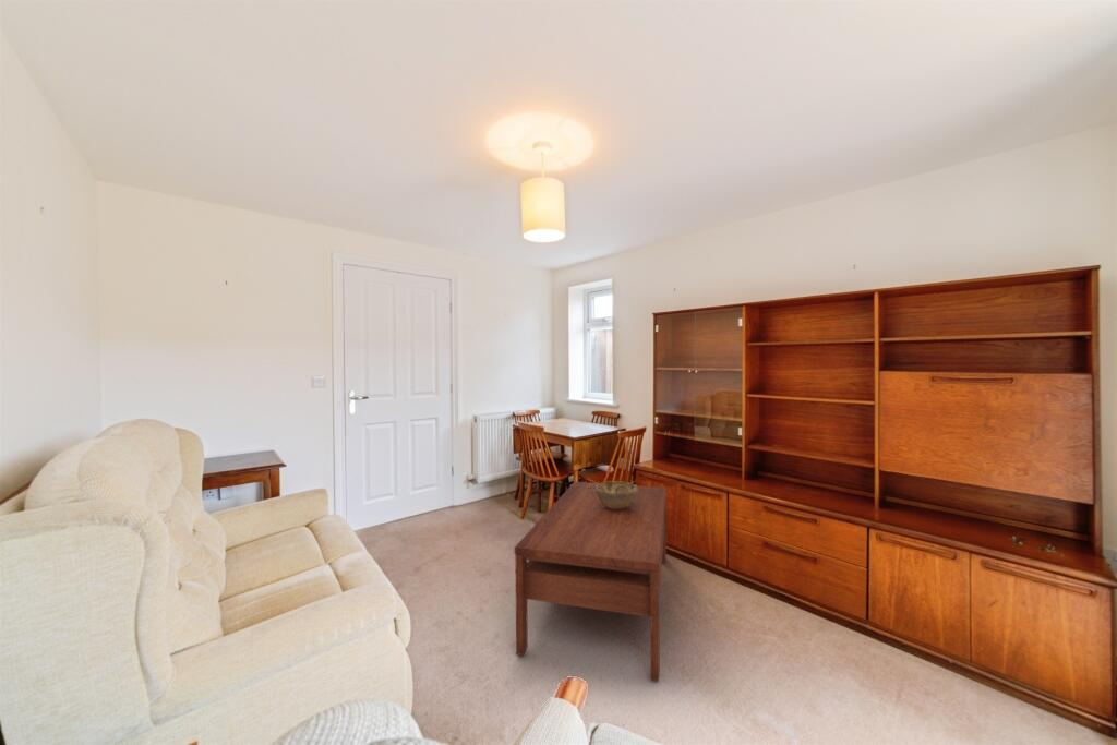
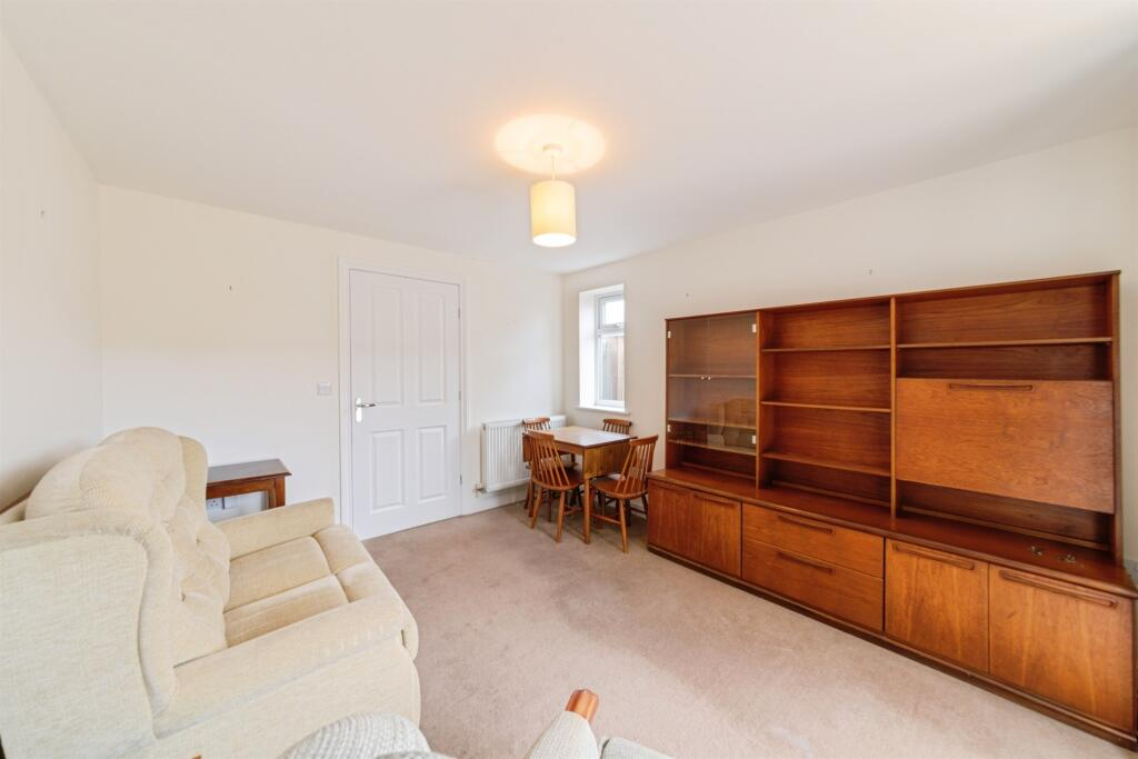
- coffee table (605, 554)
- decorative bowl (616, 496)
